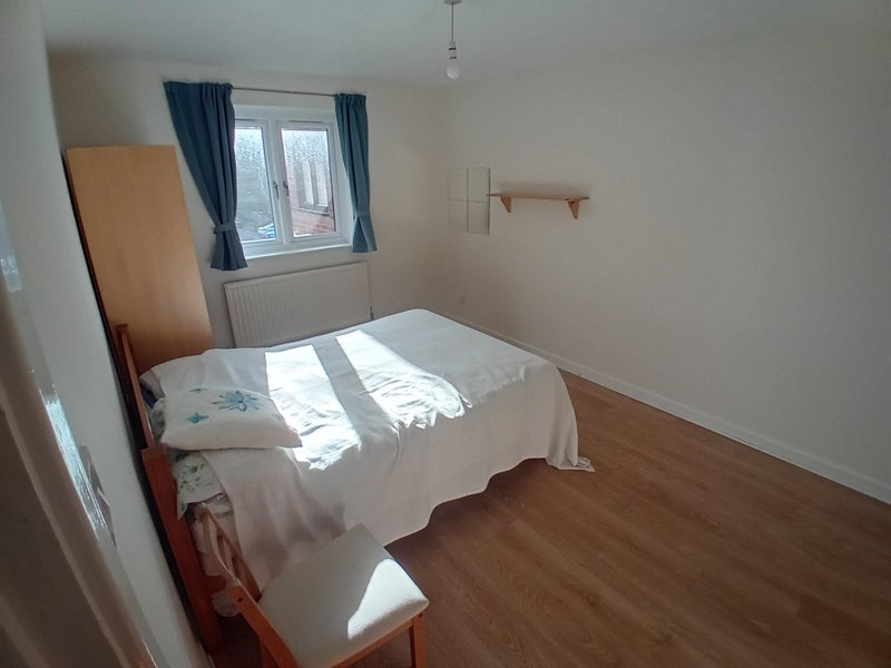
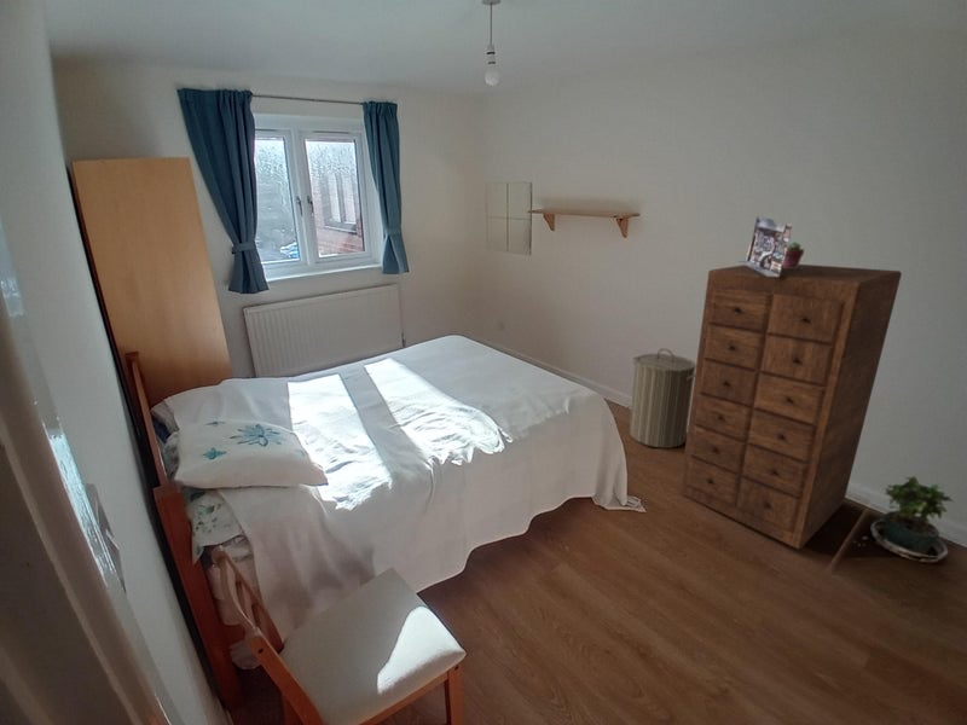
+ laundry hamper (661, 393)
+ potted plant (910, 514)
+ dresser (777, 394)
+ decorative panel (769, 246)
+ potted succulent (792, 254)
